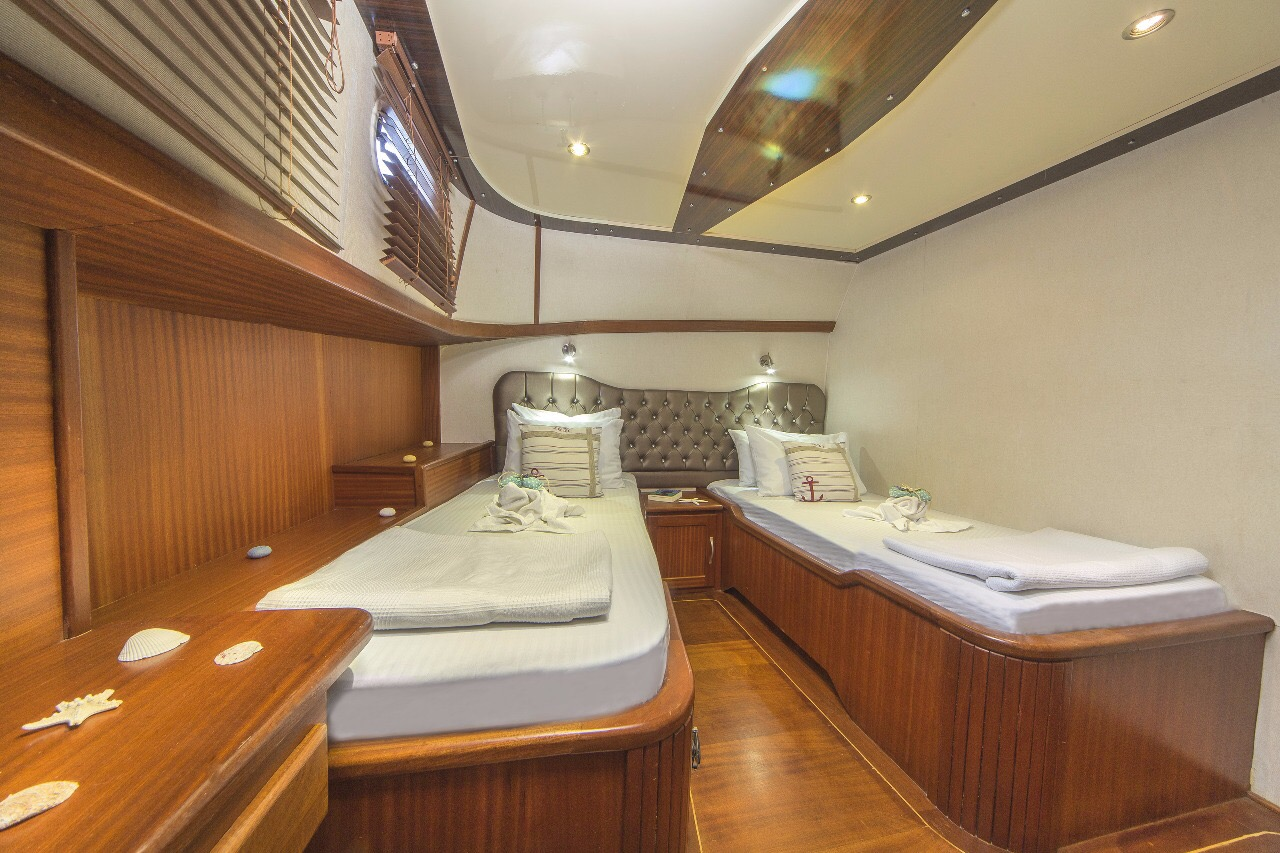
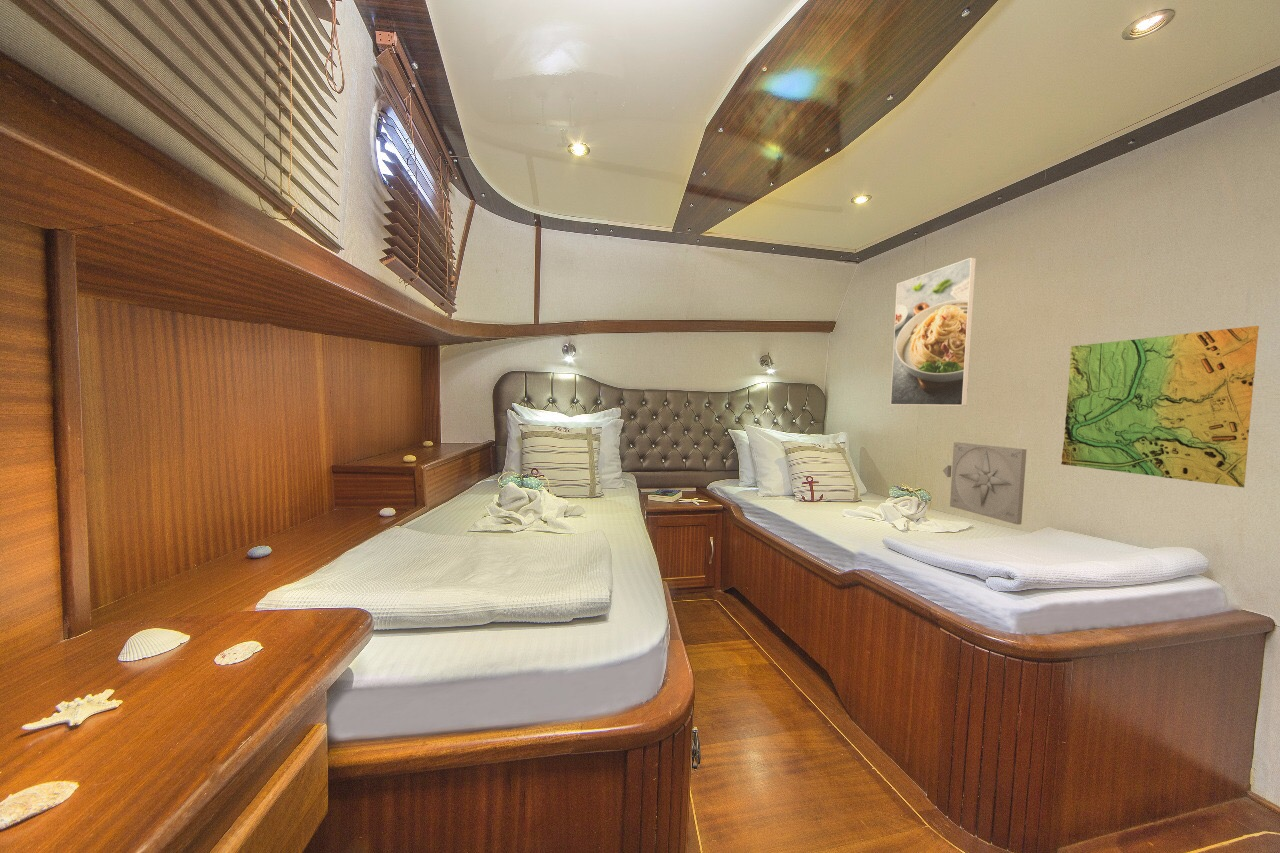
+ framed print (928, 339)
+ compass (979, 479)
+ map (1144, 406)
